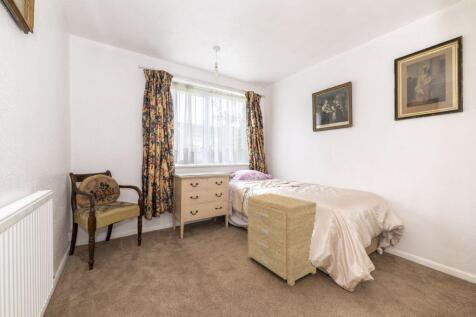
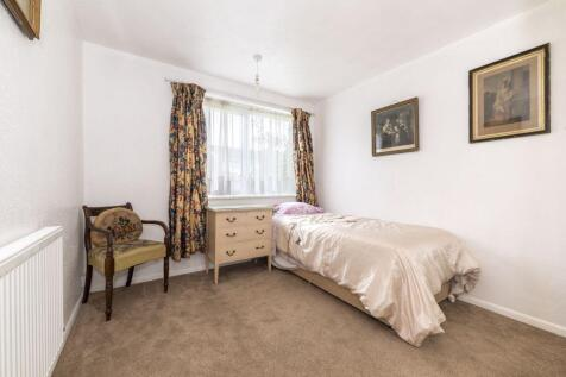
- side table (277, 232)
